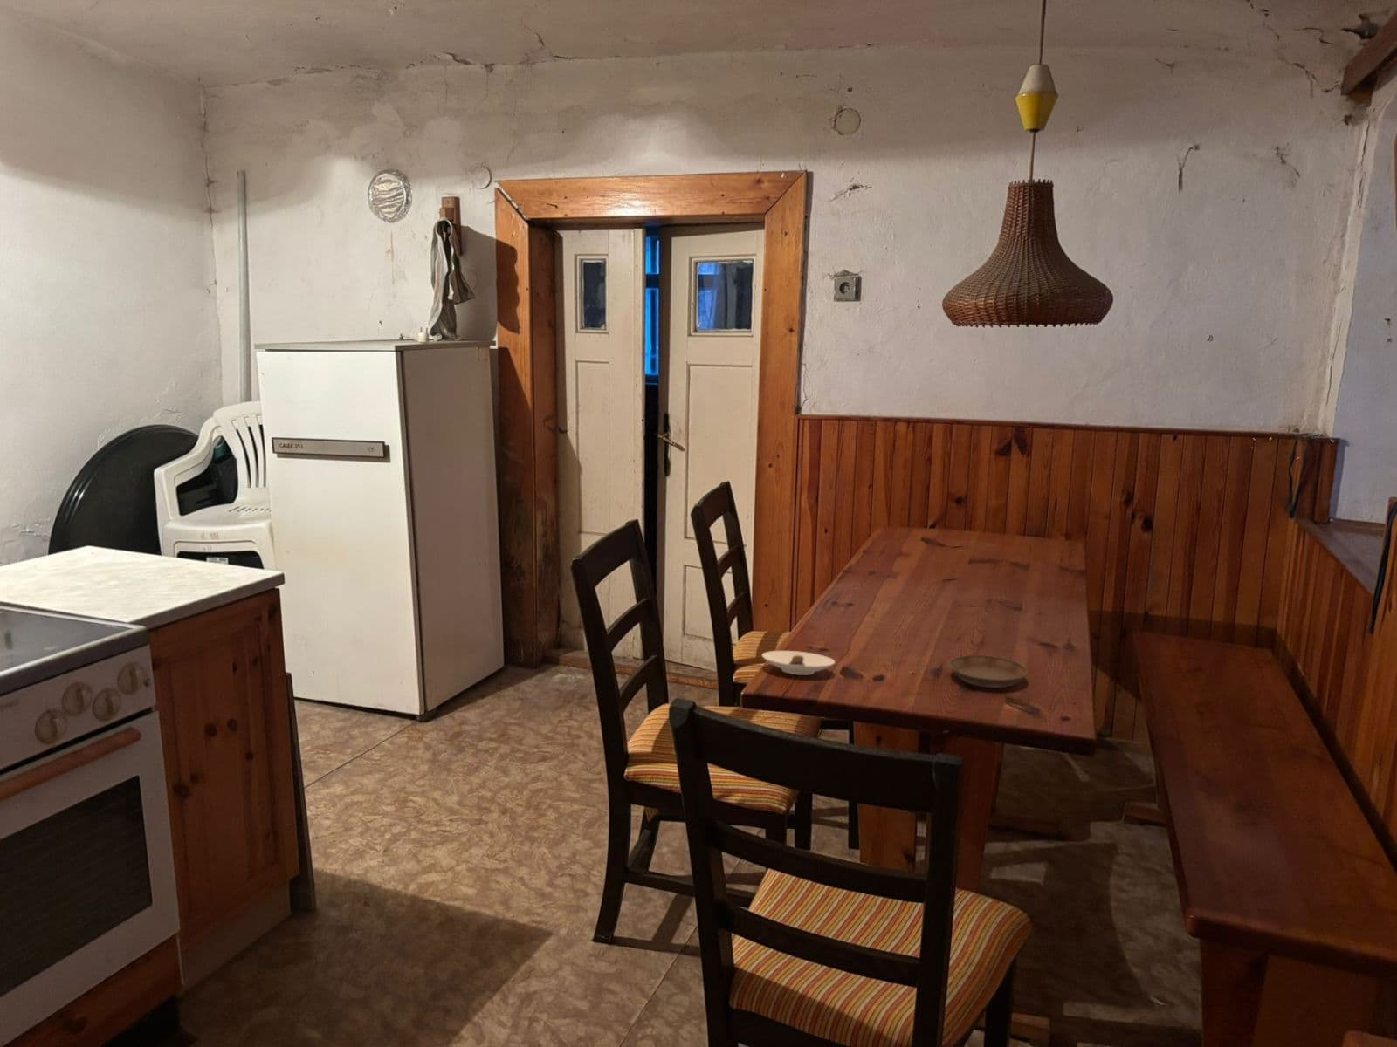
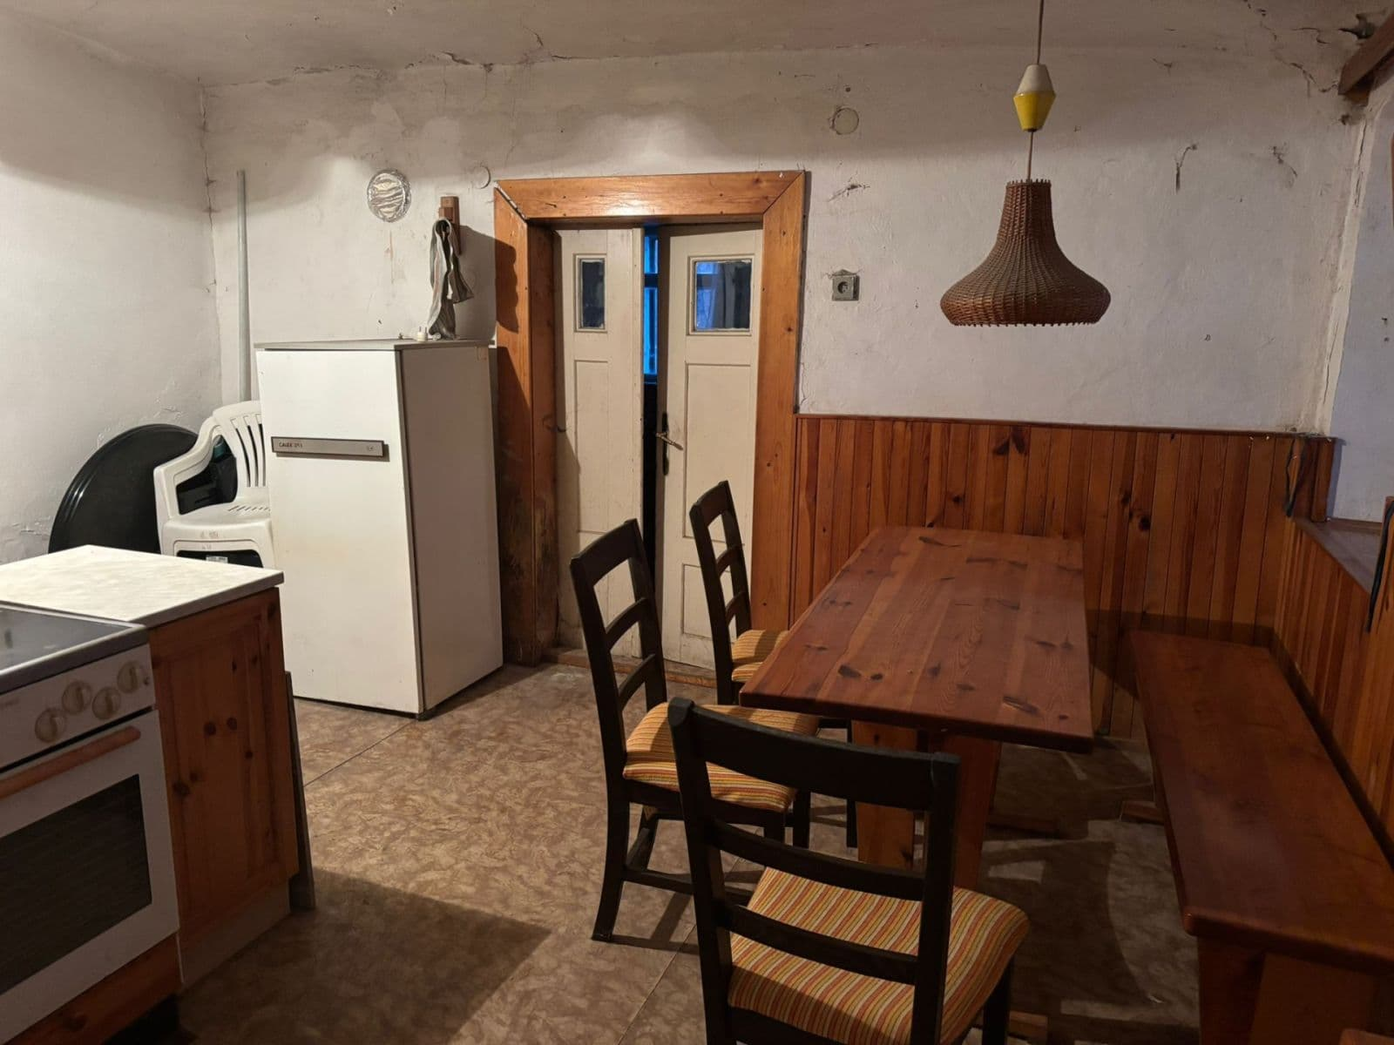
- saucer (988, 673)
- saucer (798, 663)
